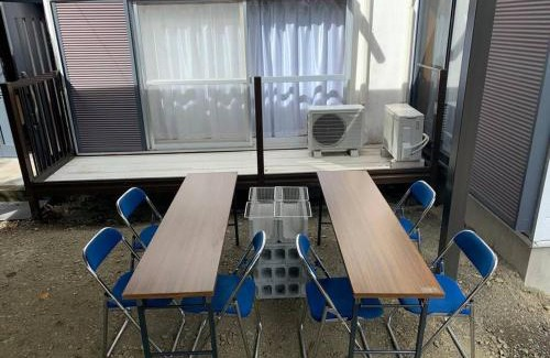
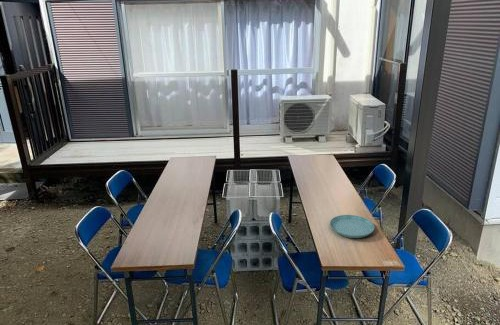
+ saucer (351, 226)
